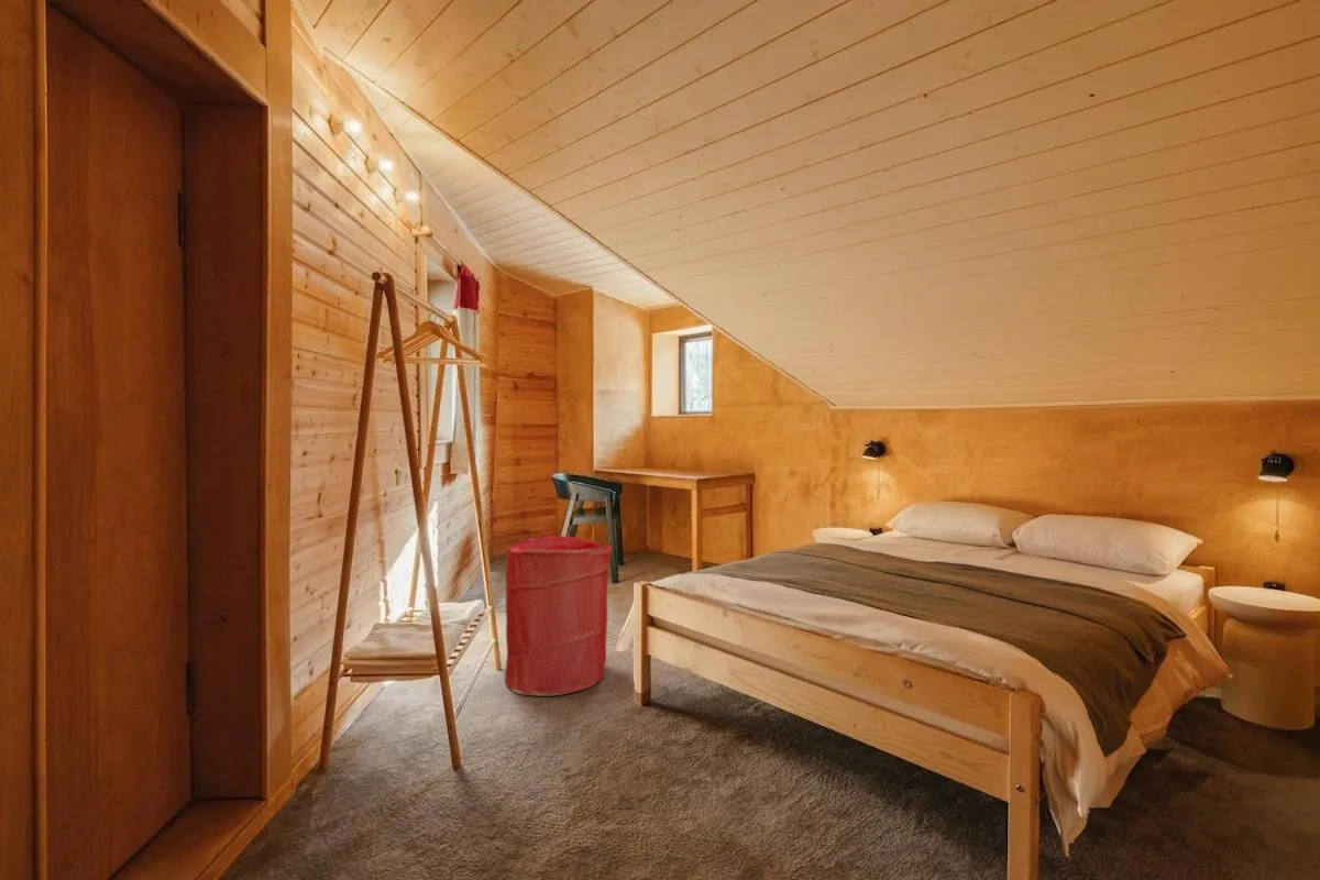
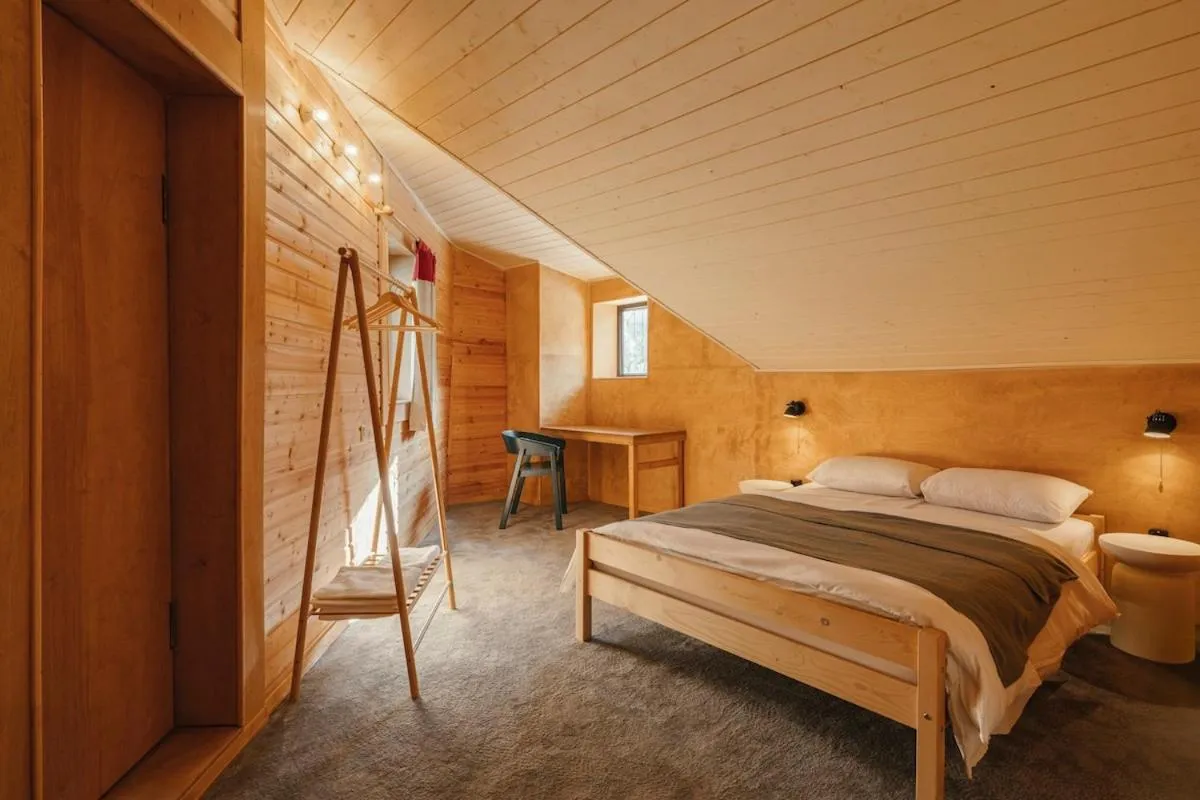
- laundry hamper (559, 607)
